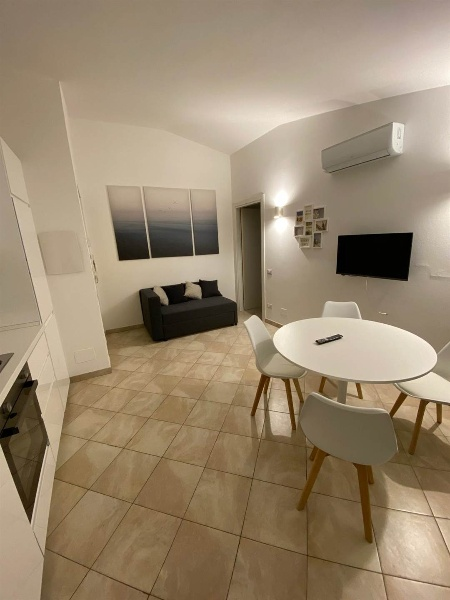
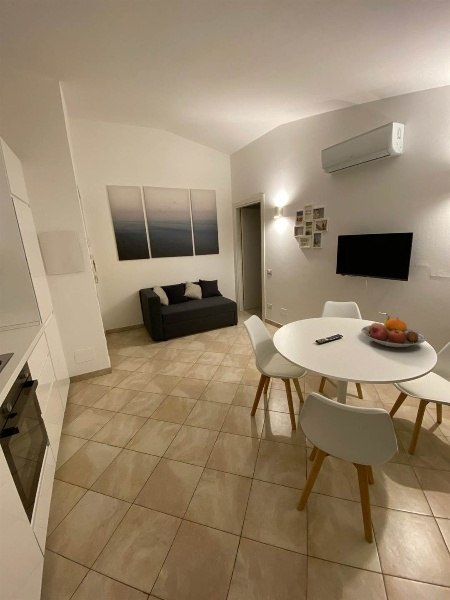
+ fruit bowl (391, 331)
